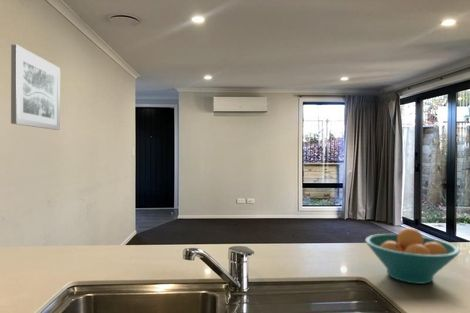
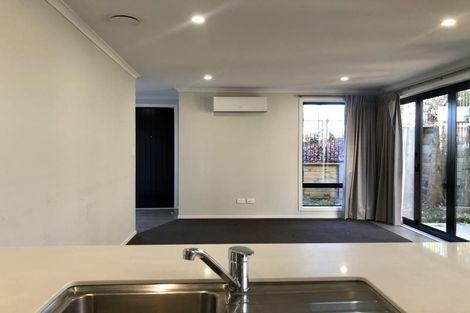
- wall art (38, 92)
- fruit bowl (409, 252)
